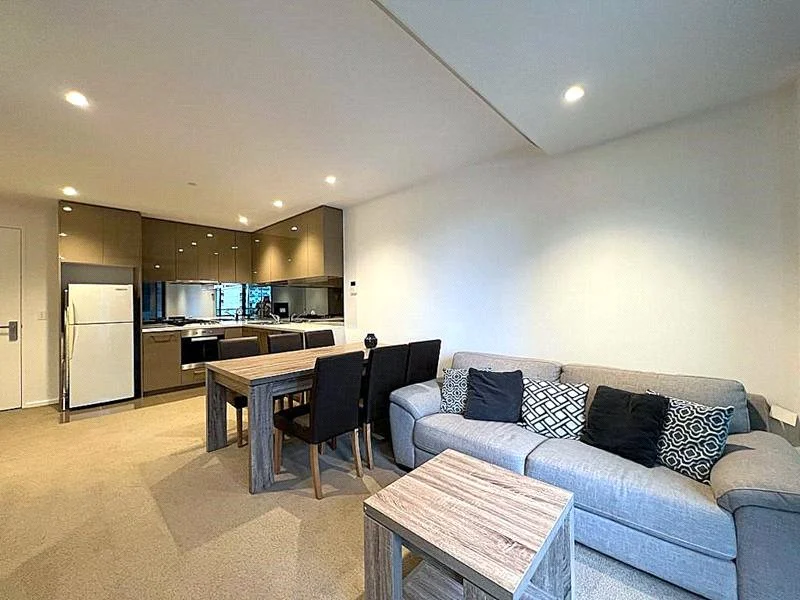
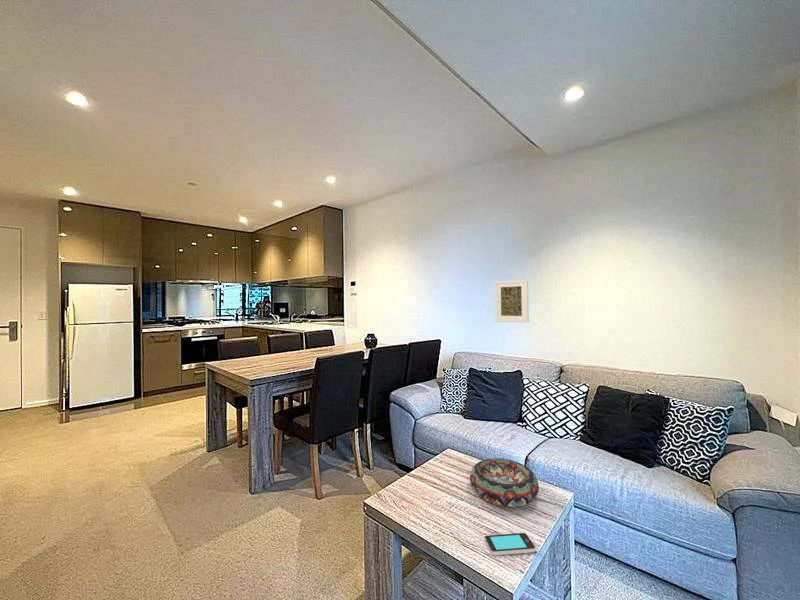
+ smartphone (509, 543)
+ decorative bowl (503, 481)
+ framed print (511, 301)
